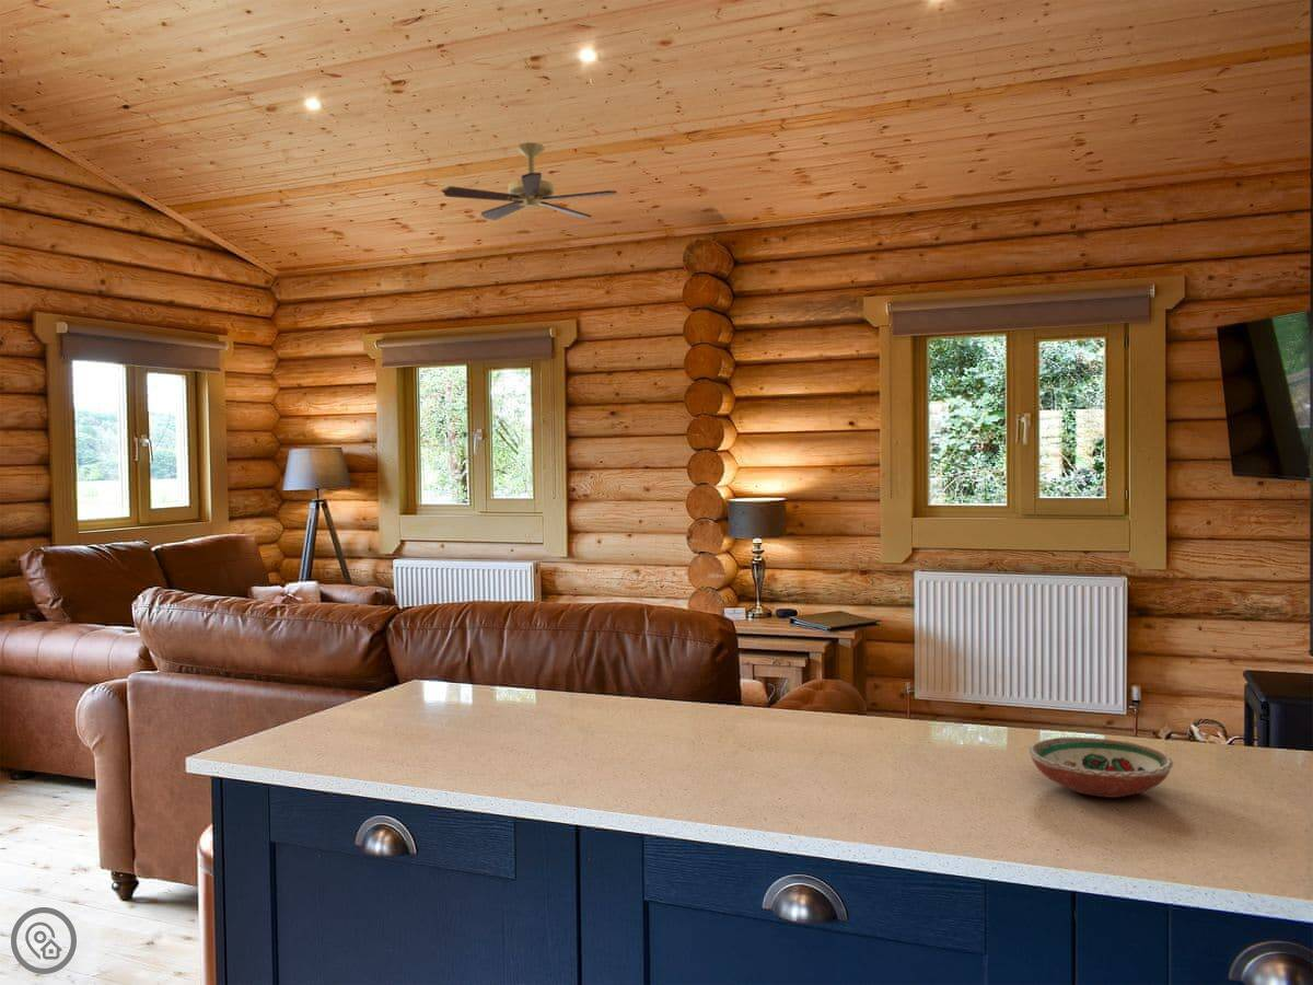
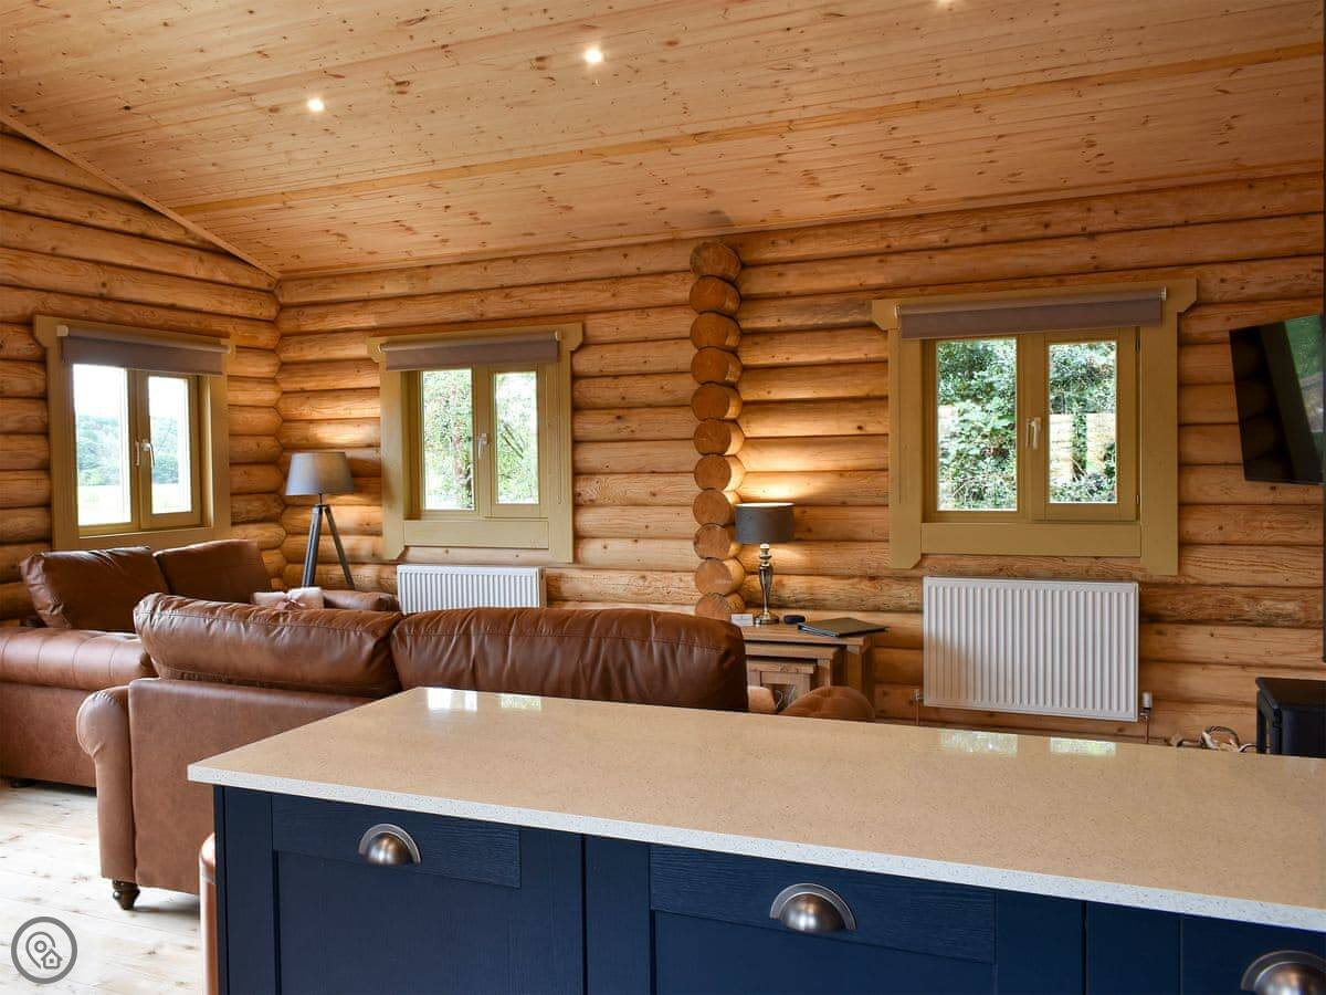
- ceiling fan (530, 174)
- decorative bowl (1099, 770)
